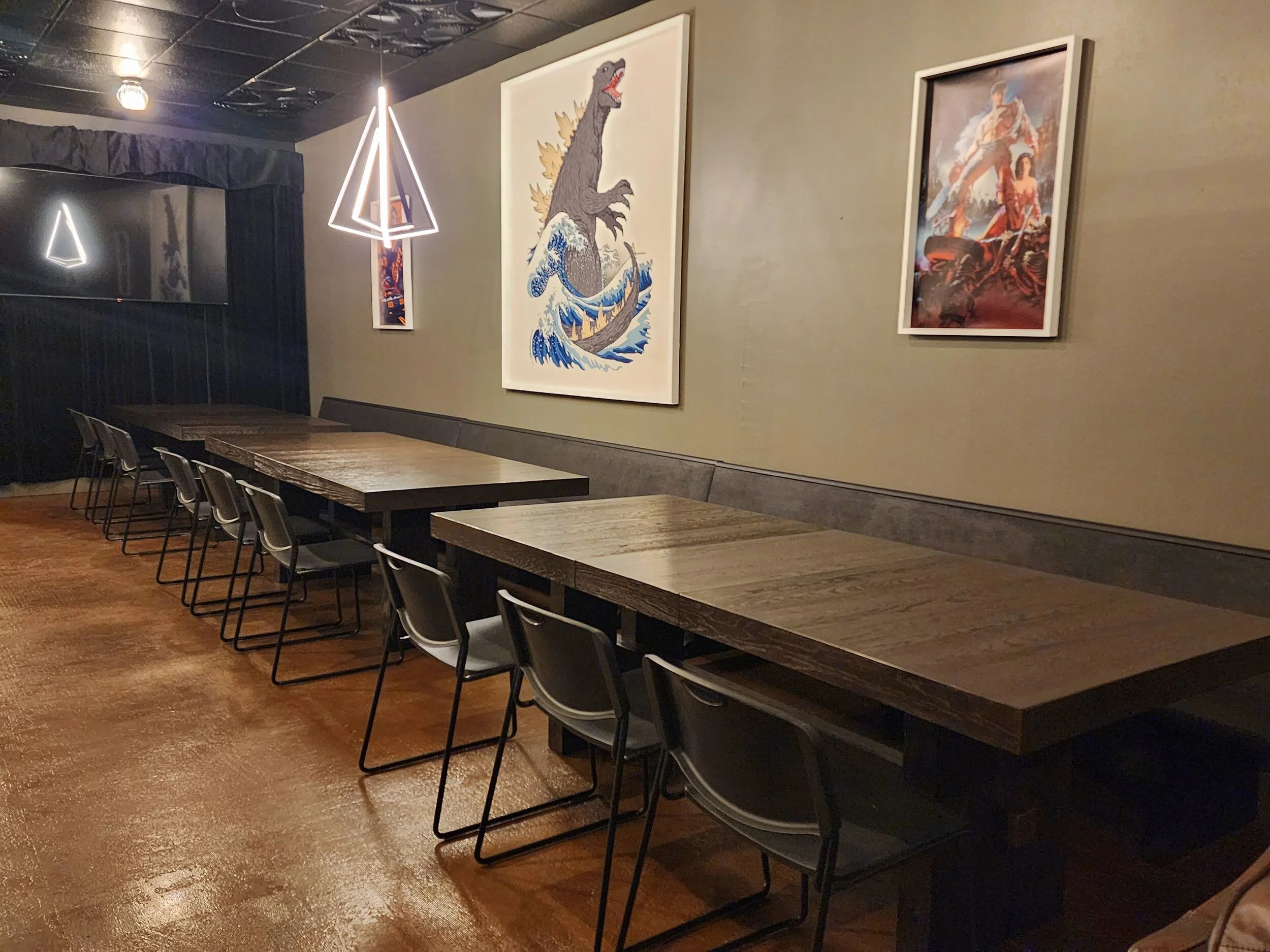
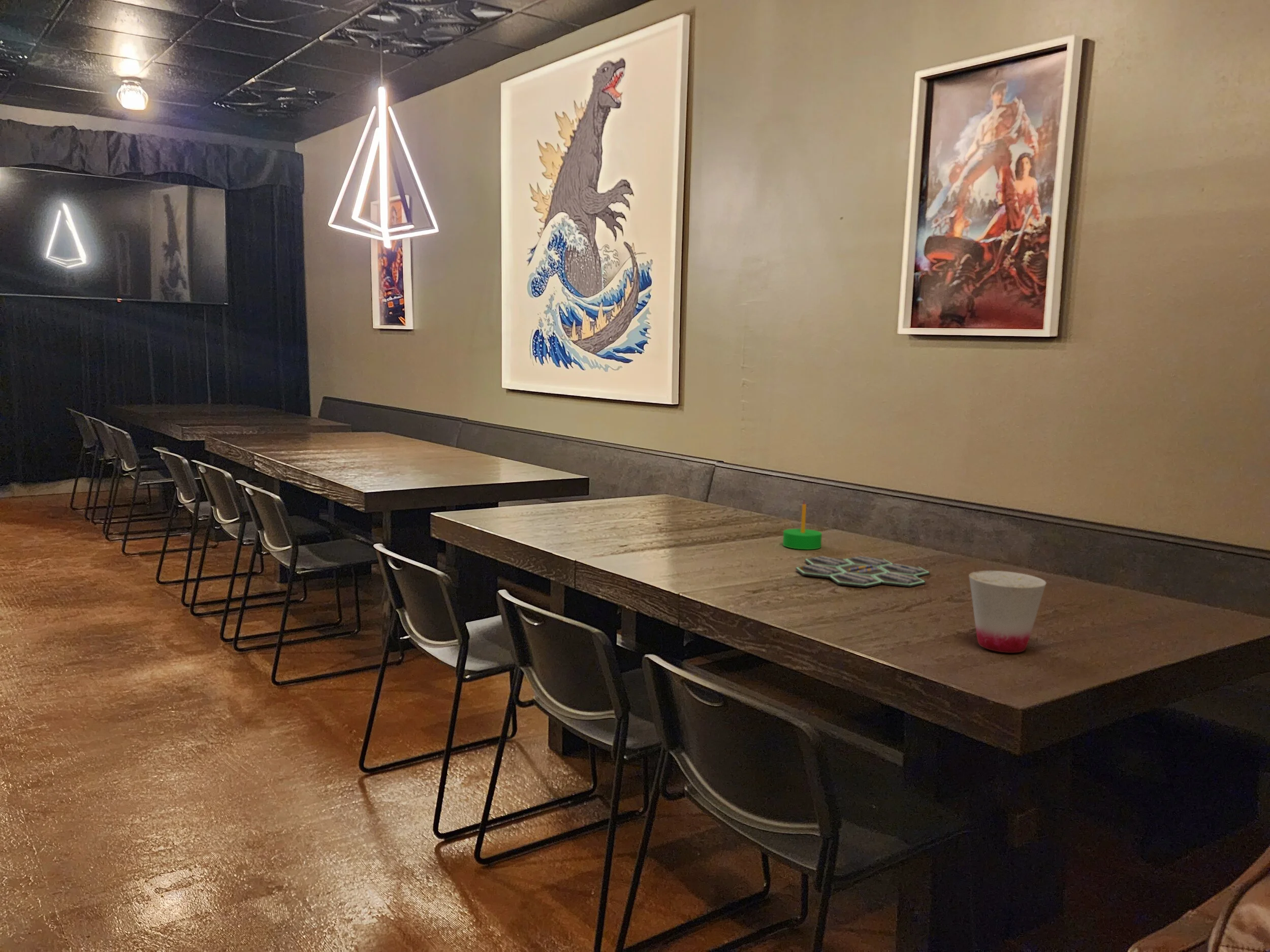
+ candle (803, 522)
+ cup (1004, 613)
+ board game (862, 570)
